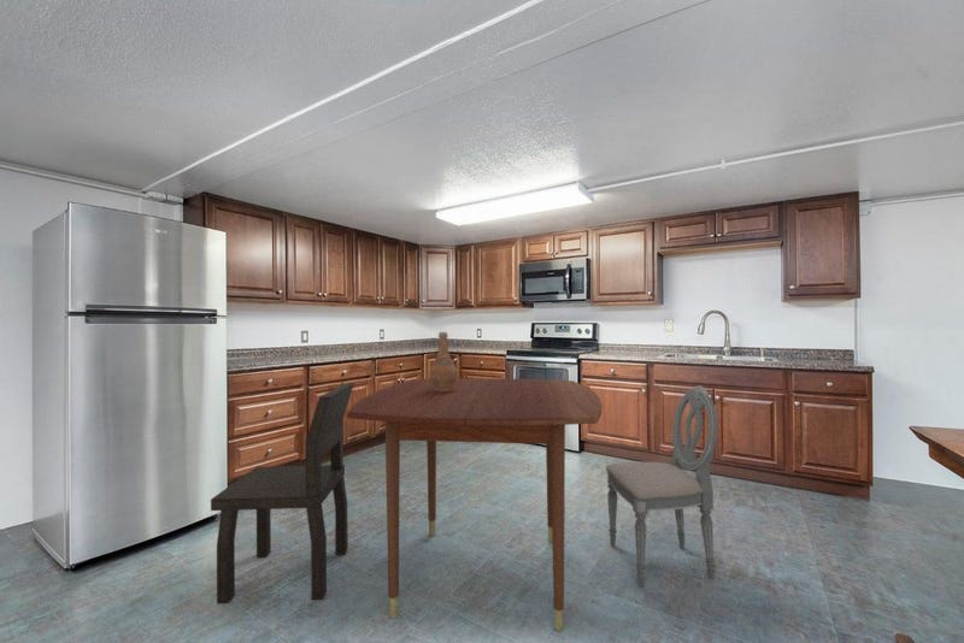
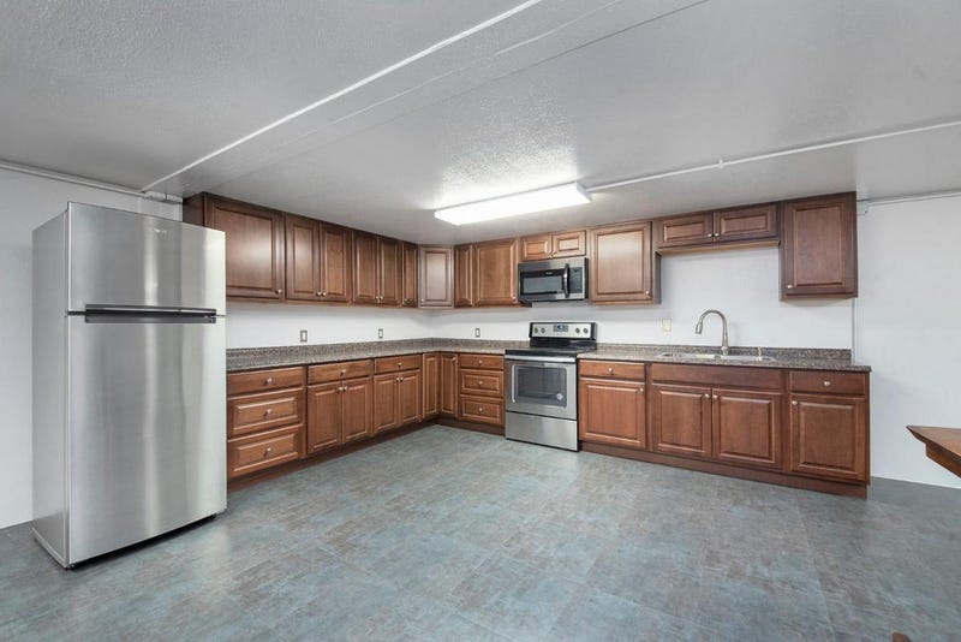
- dining chair (290, 482)
- dining chair (659, 473)
- vase (442, 360)
- dining table (486, 442)
